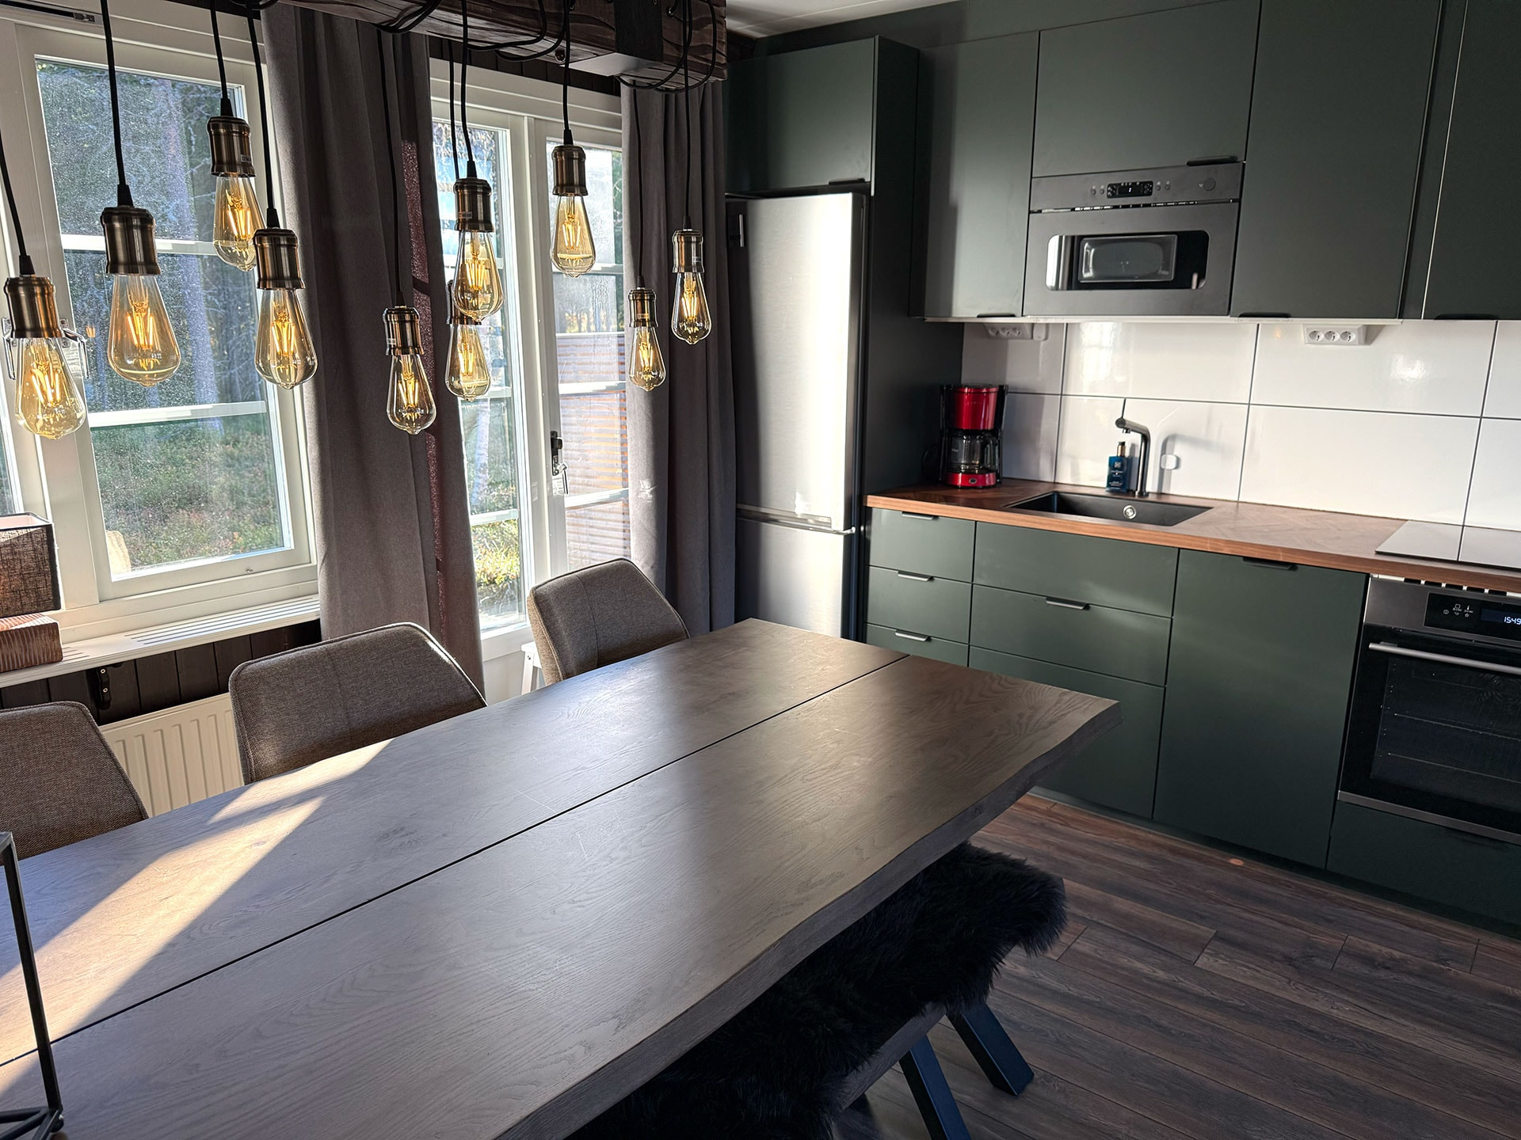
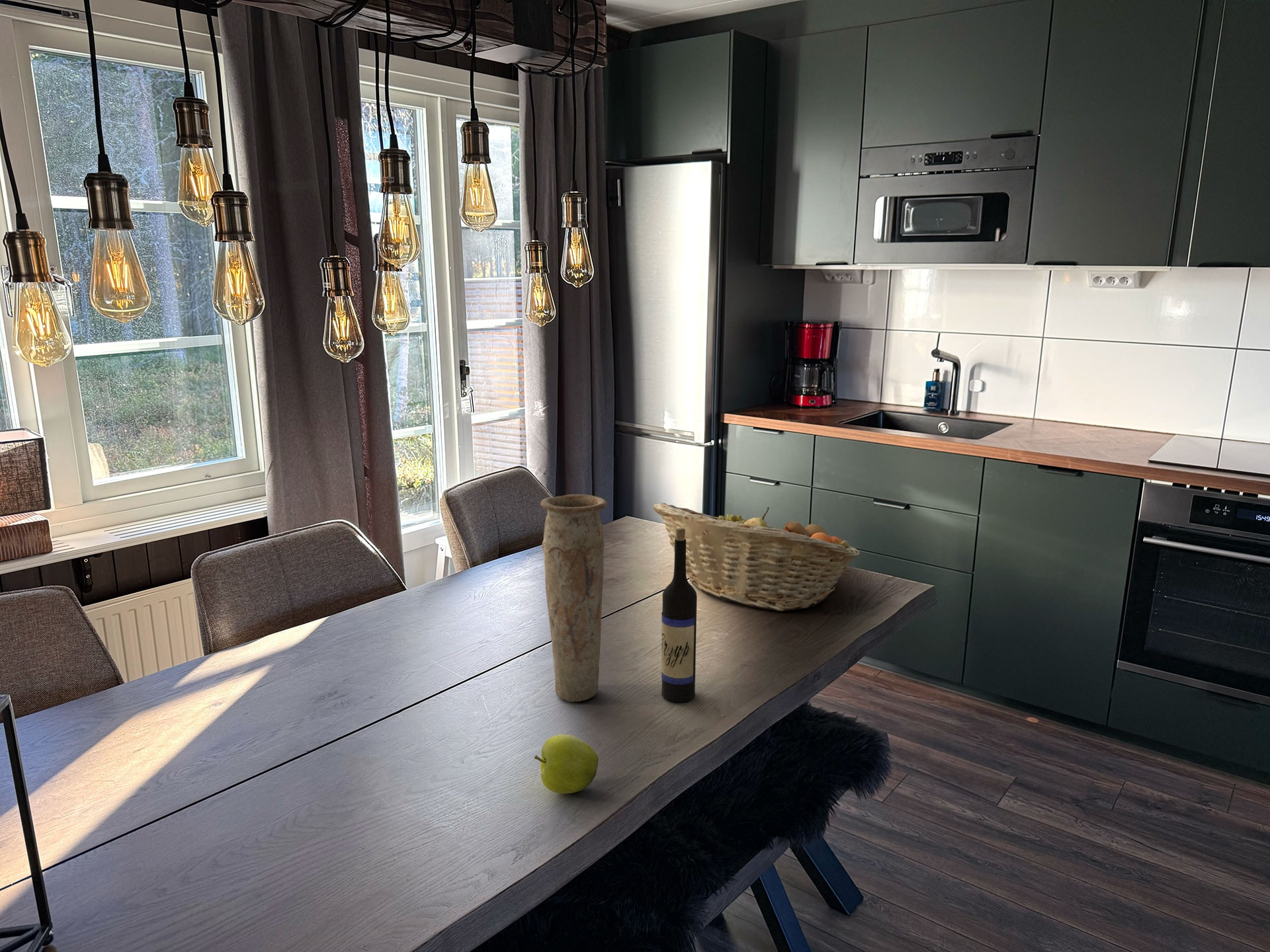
+ apple (566, 764)
+ wine bottle (679, 614)
+ fruit basket (752, 545)
+ vase (575, 599)
